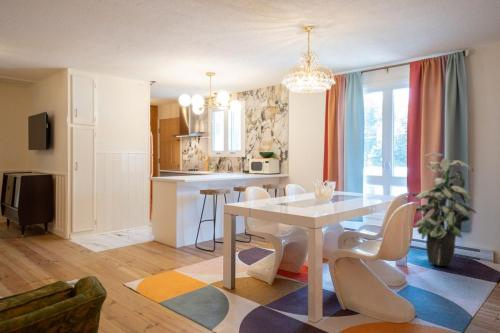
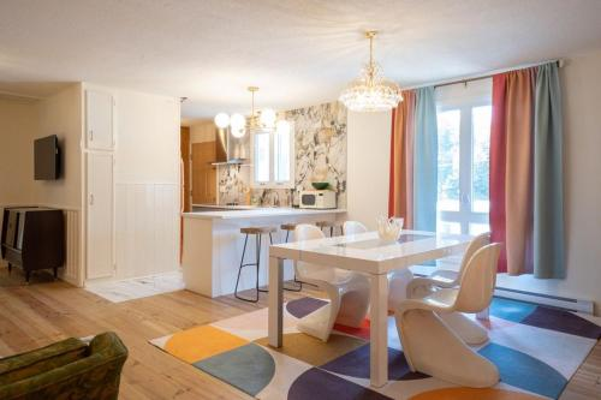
- indoor plant (440, 208)
